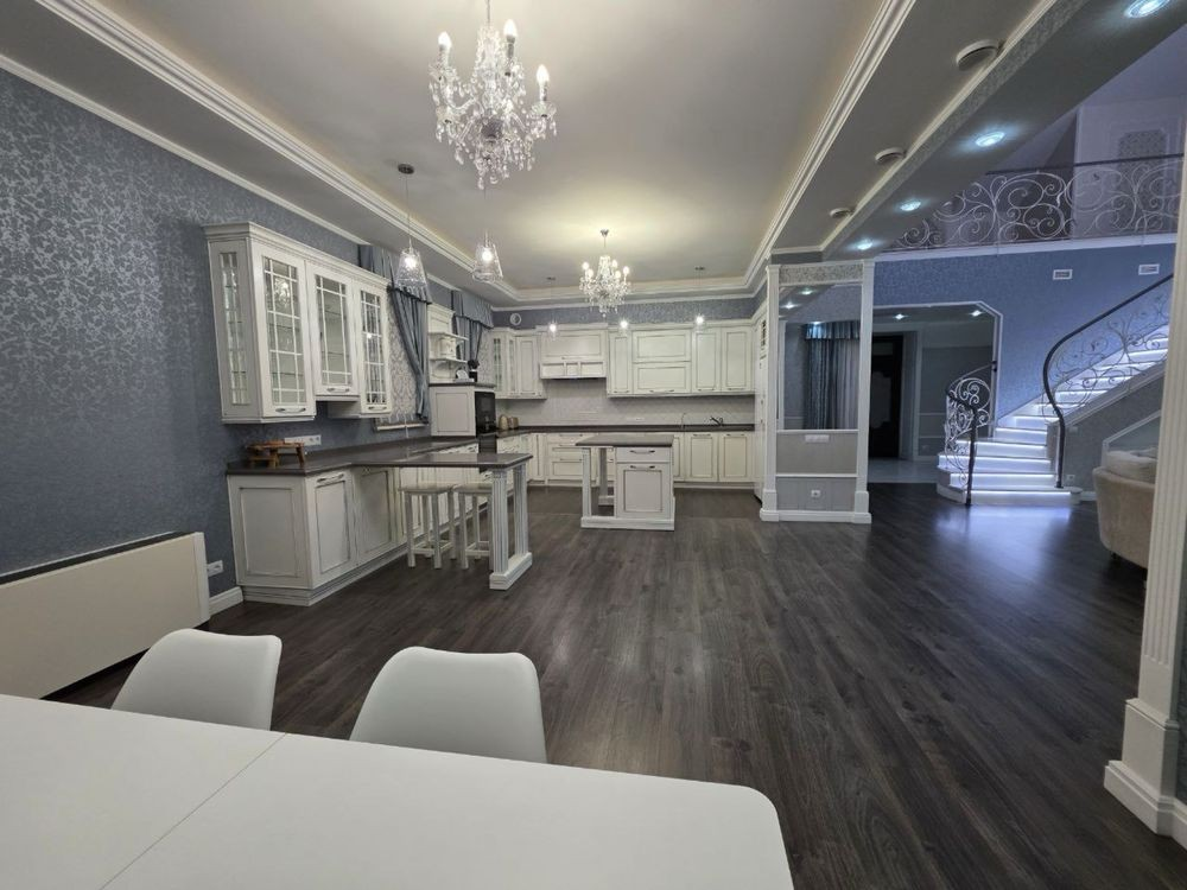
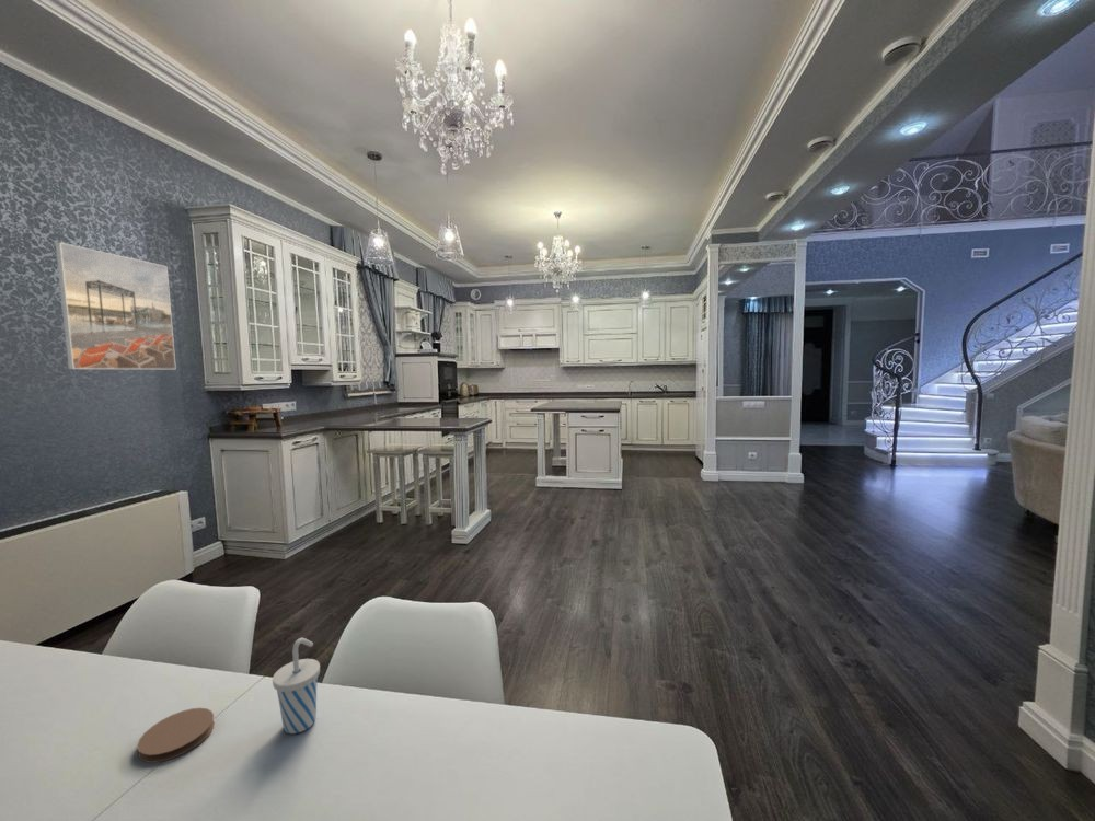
+ coaster (177, 733)
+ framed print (122, 312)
+ cup (299, 681)
